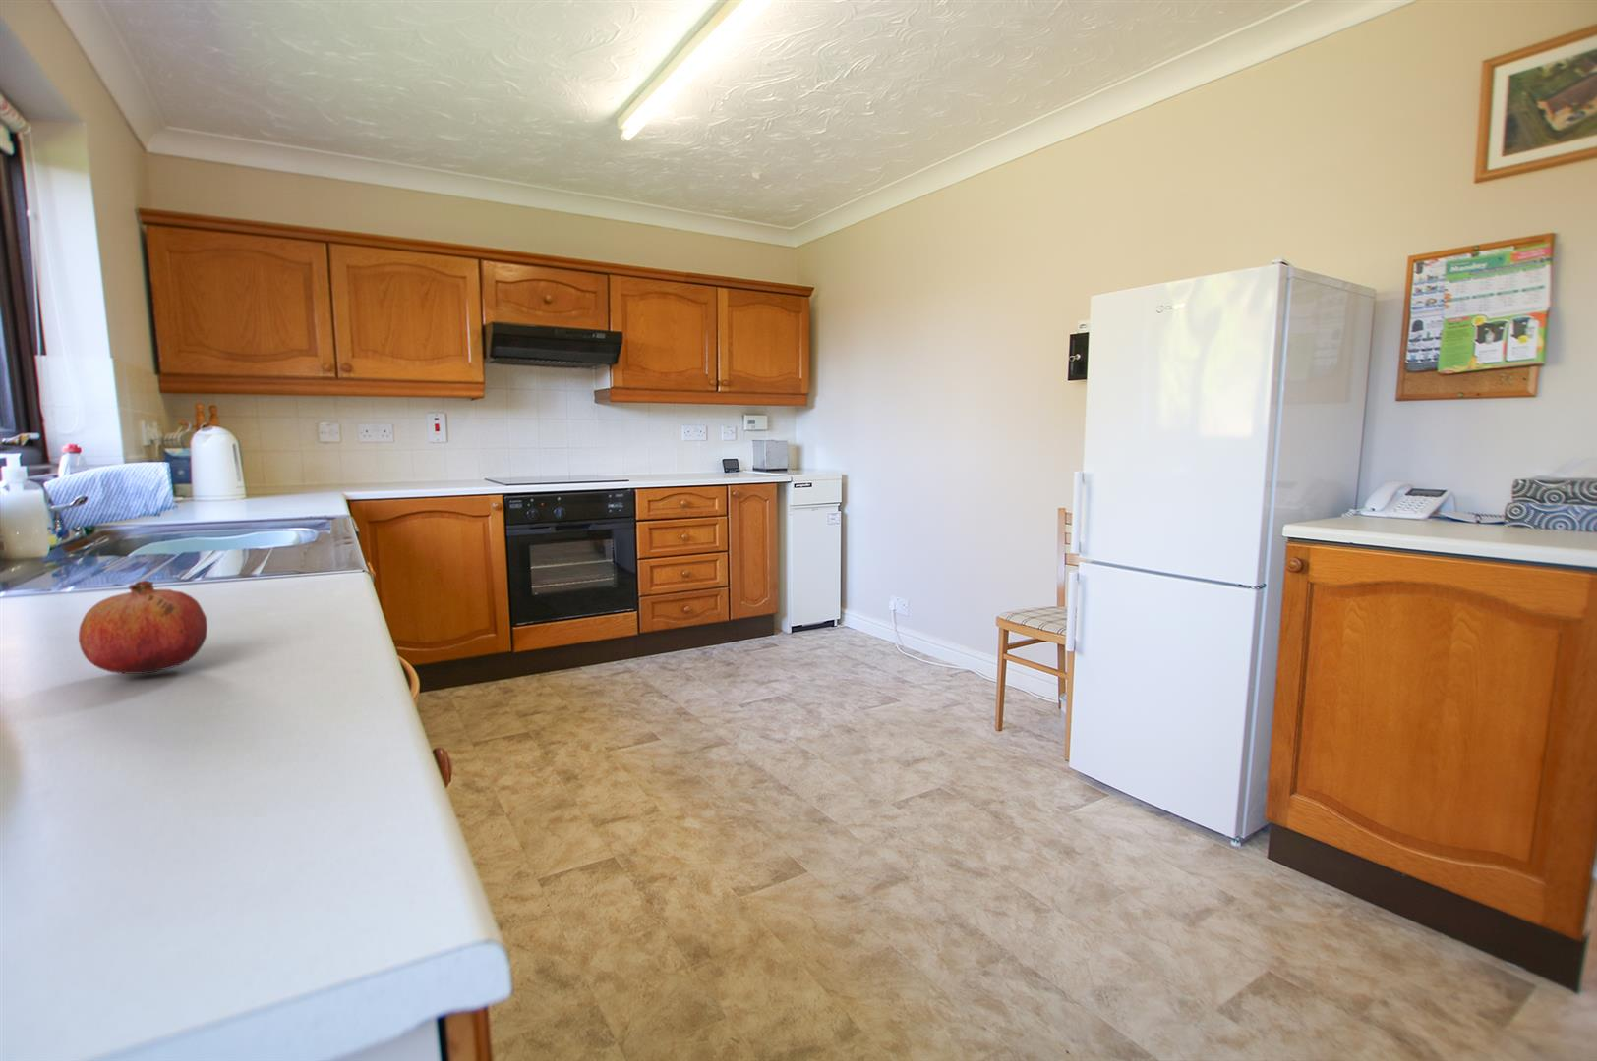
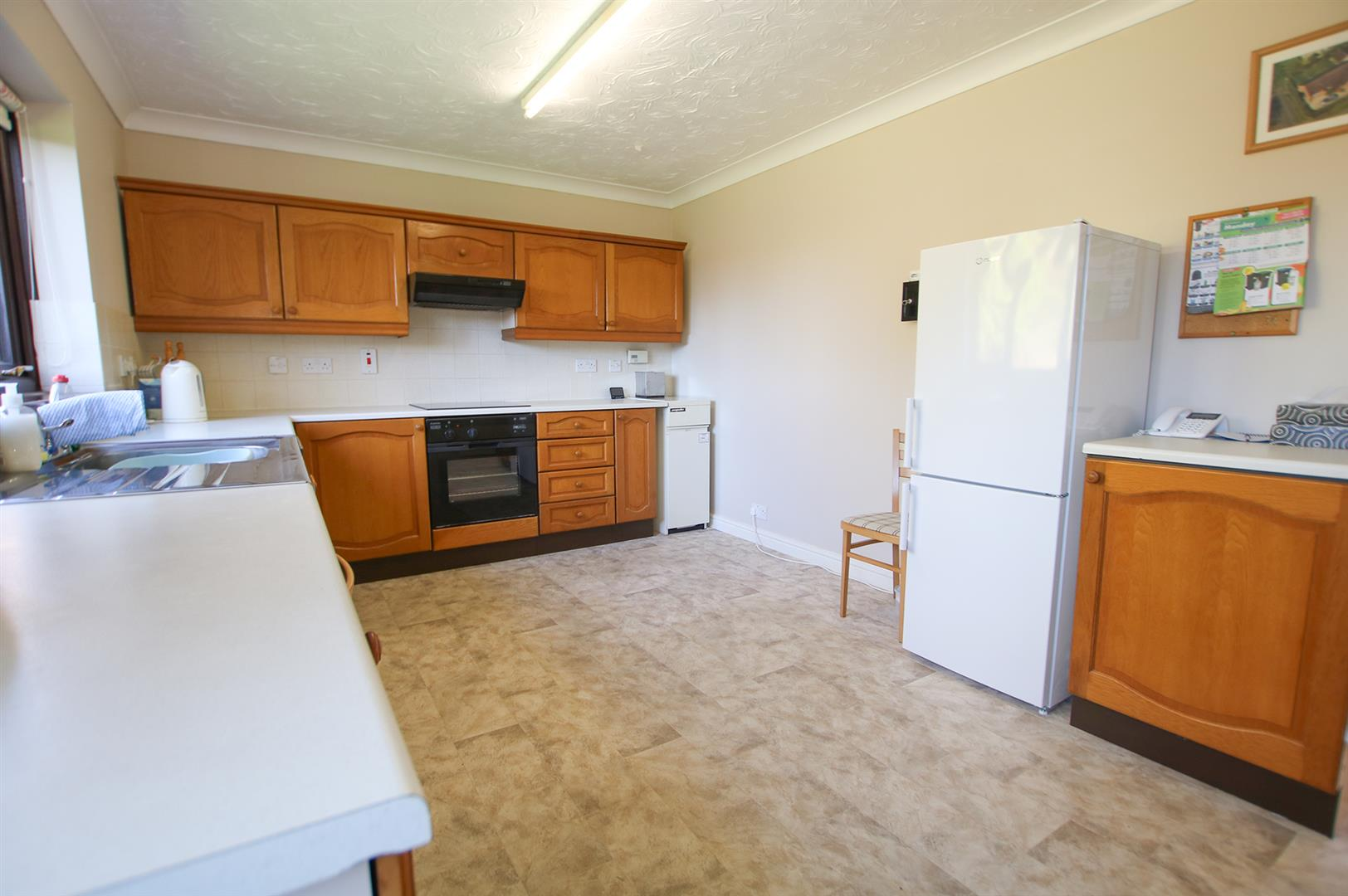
- fruit (146, 626)
